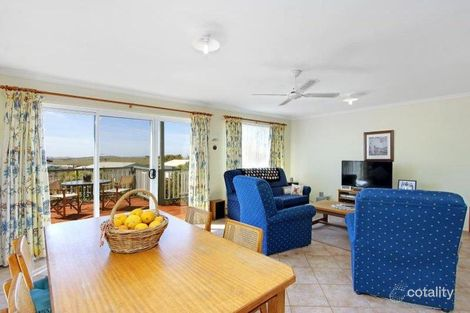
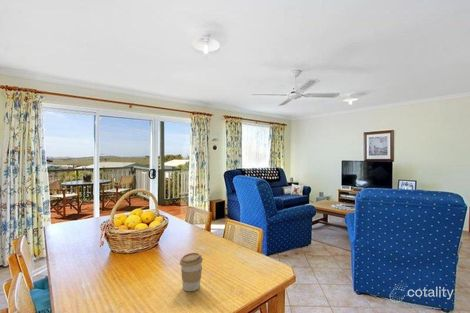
+ coffee cup (191, 271)
